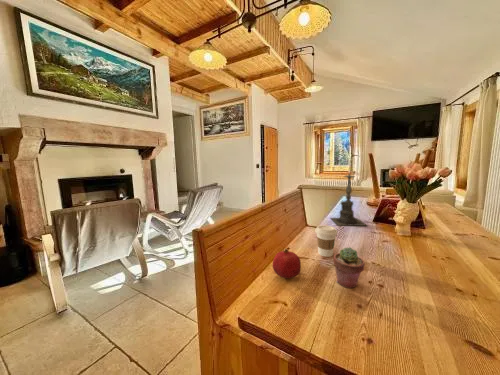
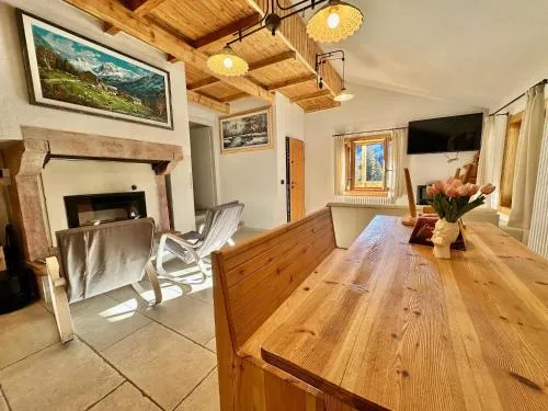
- fruit (286, 261)
- potted succulent (348, 265)
- coffee cup (325, 240)
- candle holder (348, 195)
